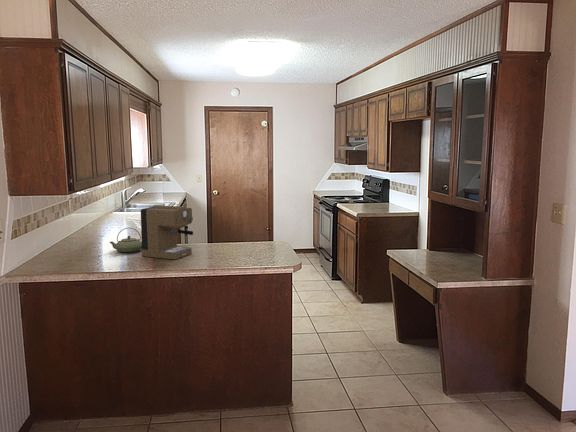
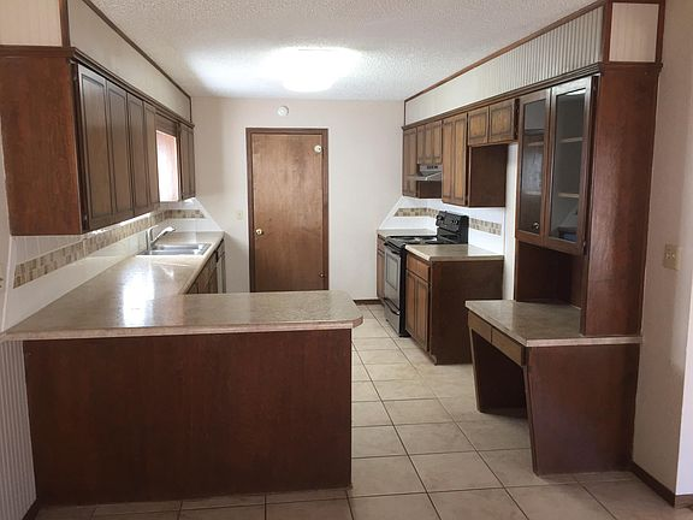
- coffee maker (171, 230)
- teapot (126, 239)
